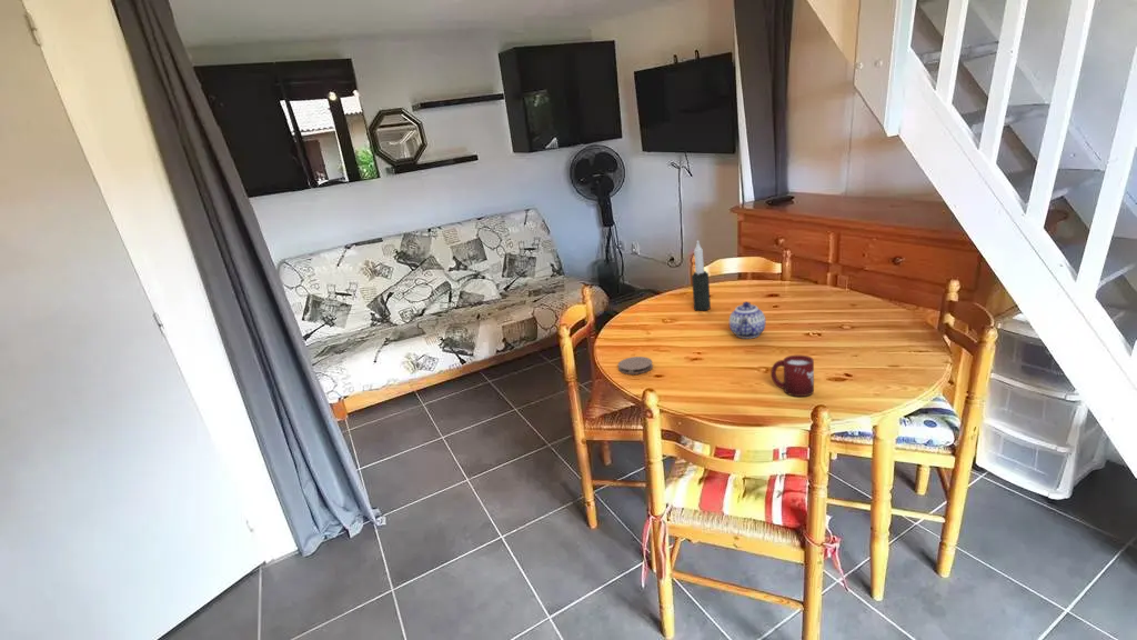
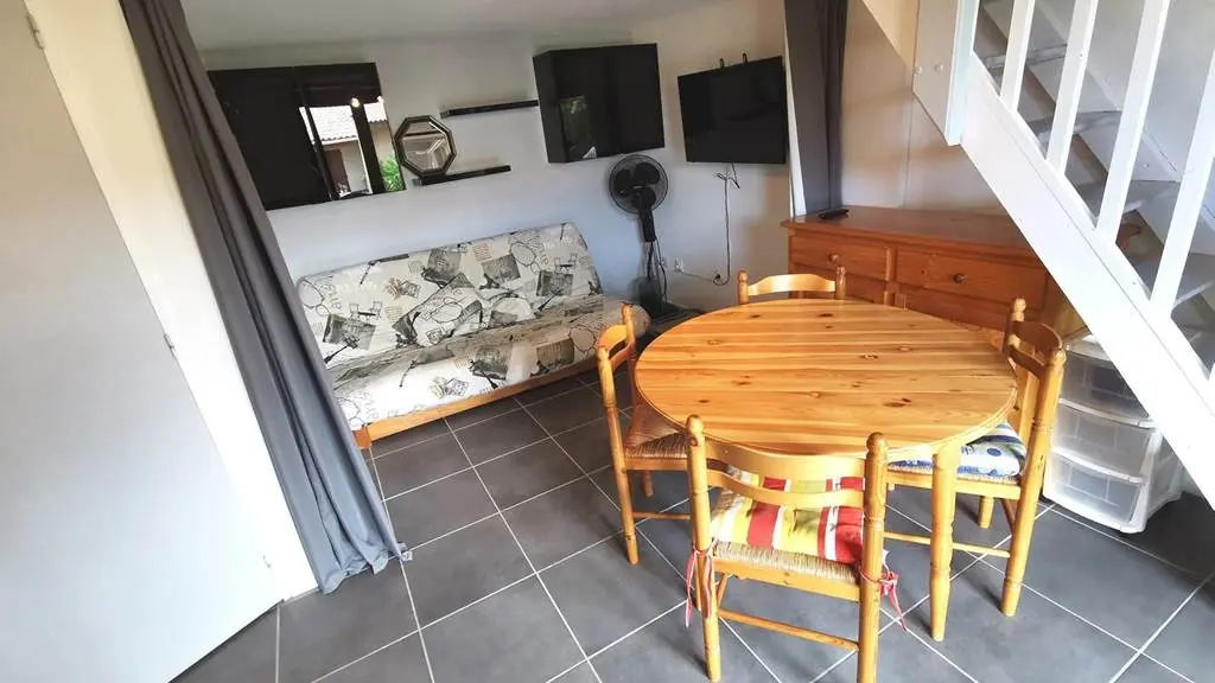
- cup (792, 374)
- teapot (746, 318)
- coaster (635, 364)
- candle (700, 274)
